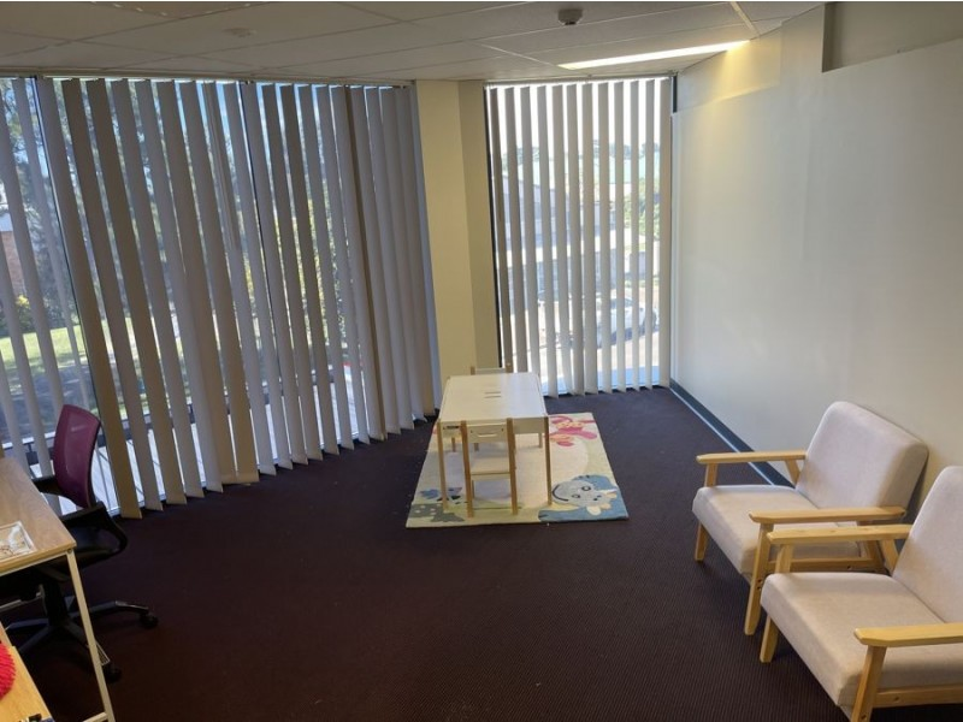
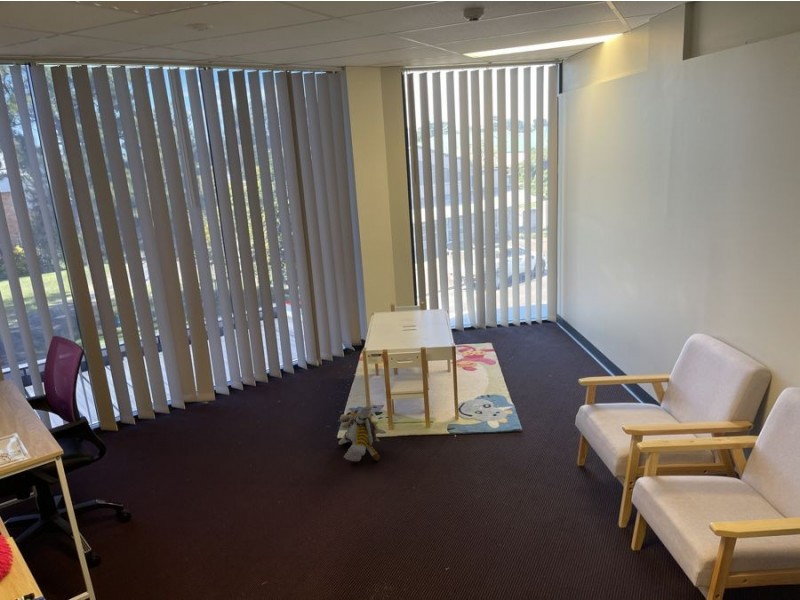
+ plush toy (356, 427)
